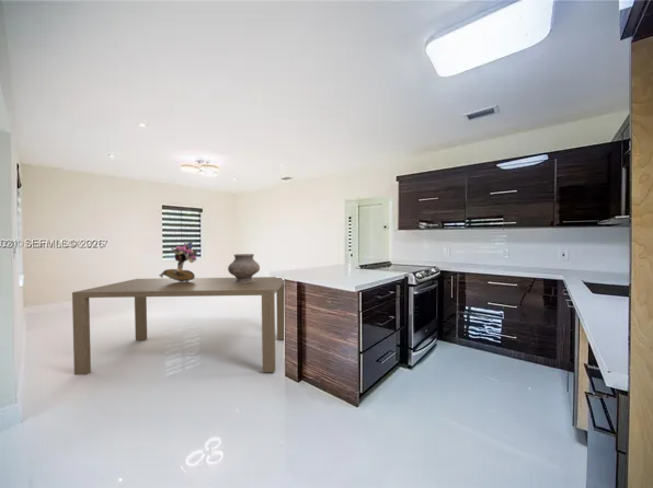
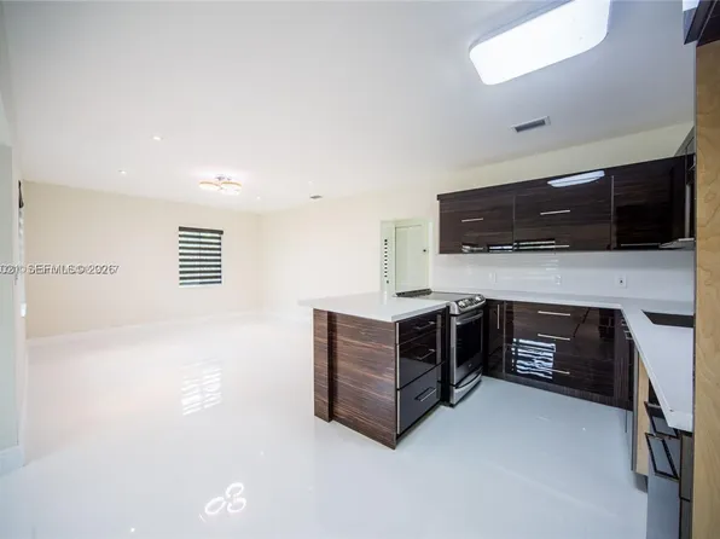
- dining table (195, 295)
- bouquet (181, 262)
- ceramic pot (243, 267)
